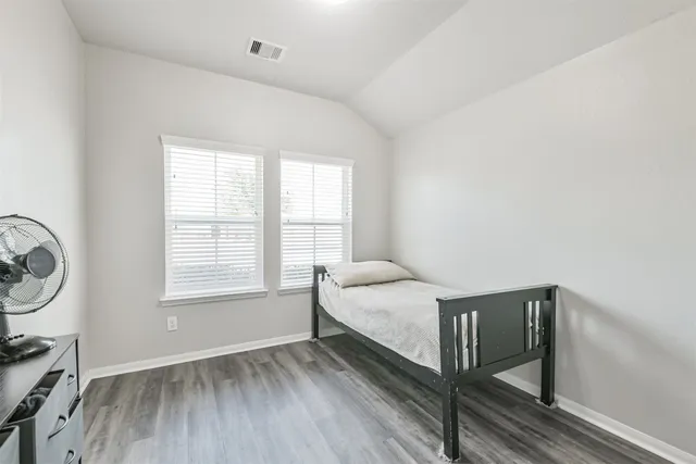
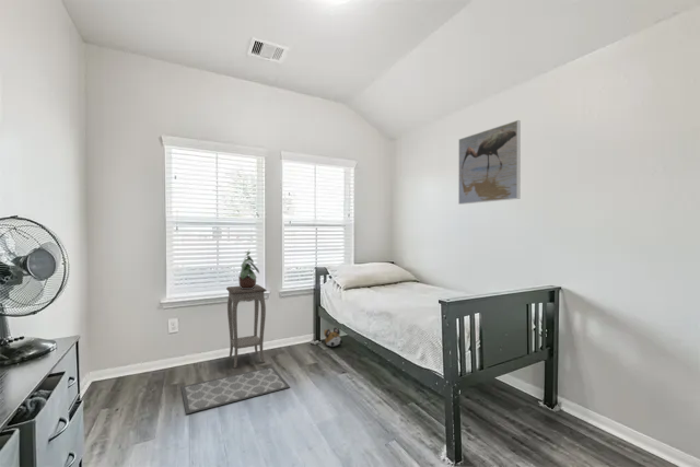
+ bath mat (235, 386)
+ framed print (486, 166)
+ potted plant (248, 268)
+ plush toy (330, 336)
+ accent table (254, 324)
